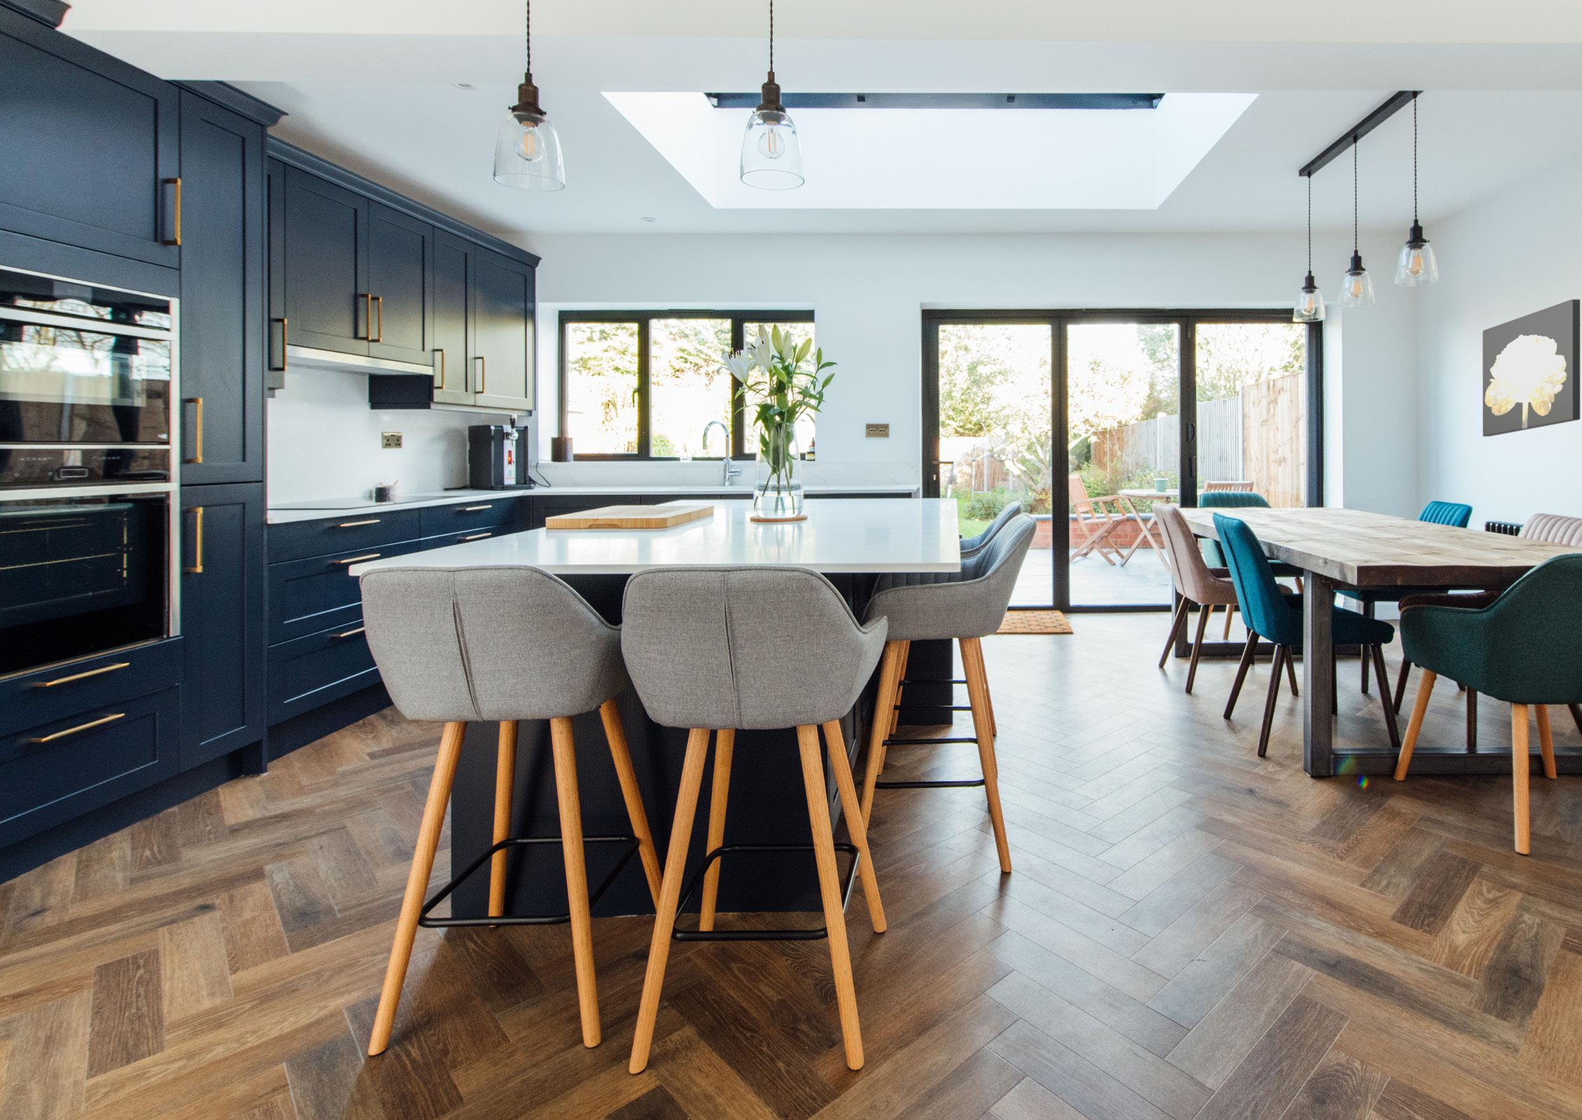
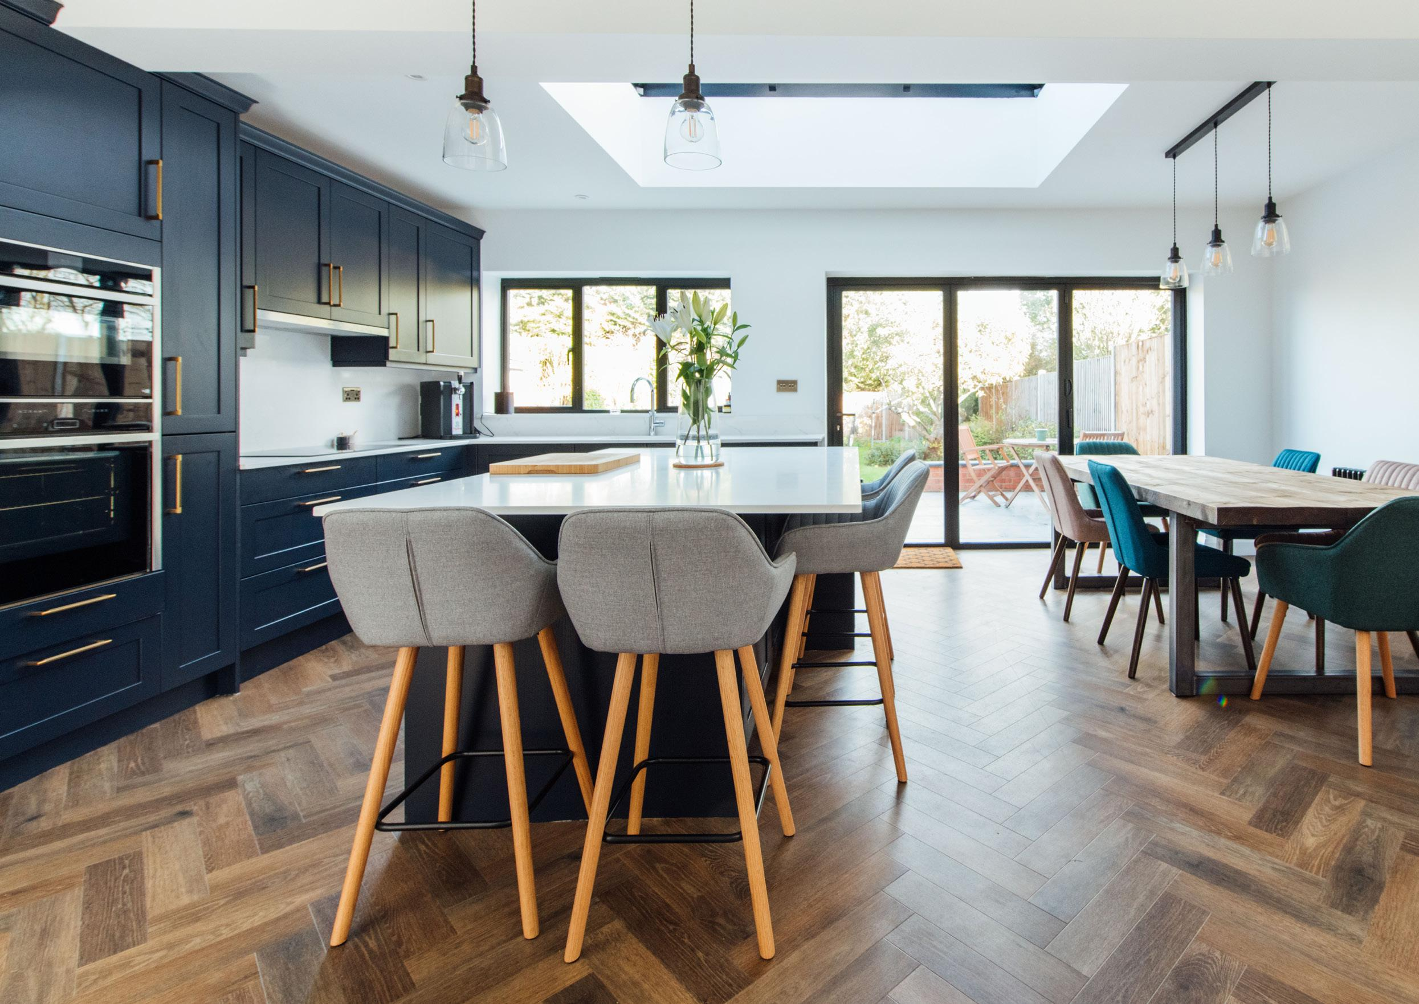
- wall art (1529, 372)
